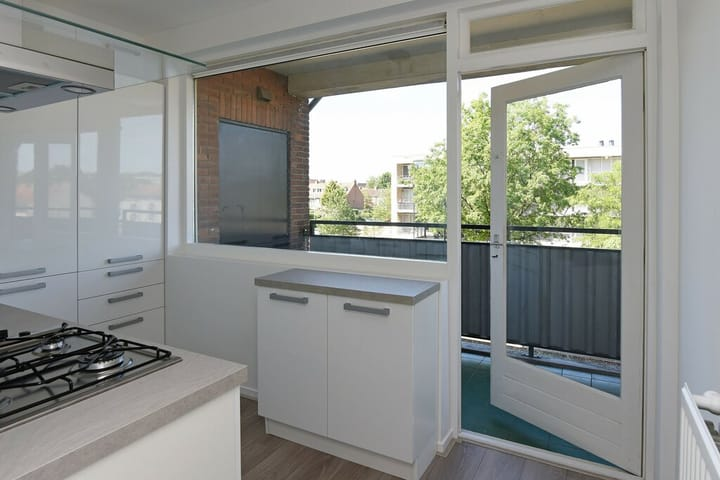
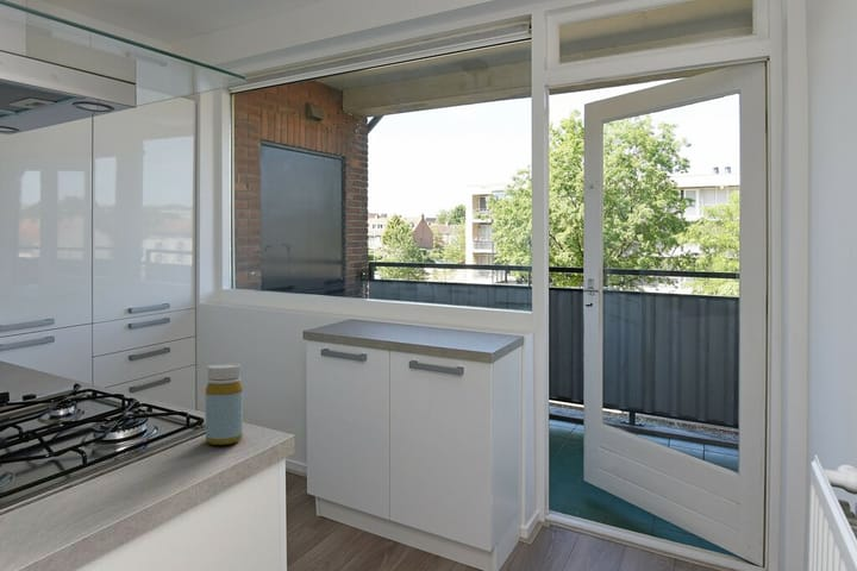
+ bottle (224, 402)
